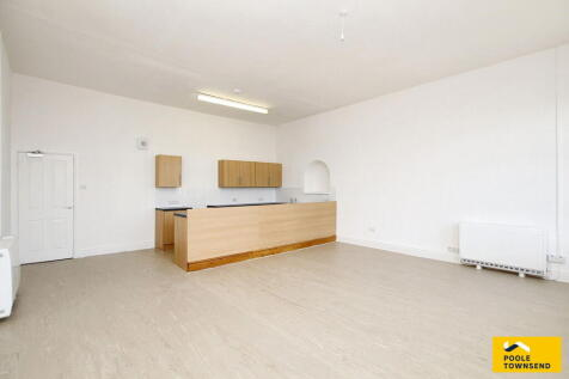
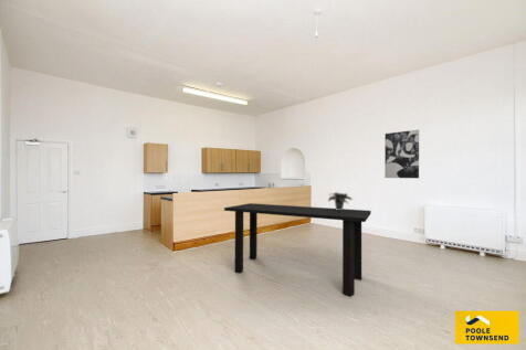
+ dining table (294, 215)
+ potted plant (339, 201)
+ wall art (401, 155)
